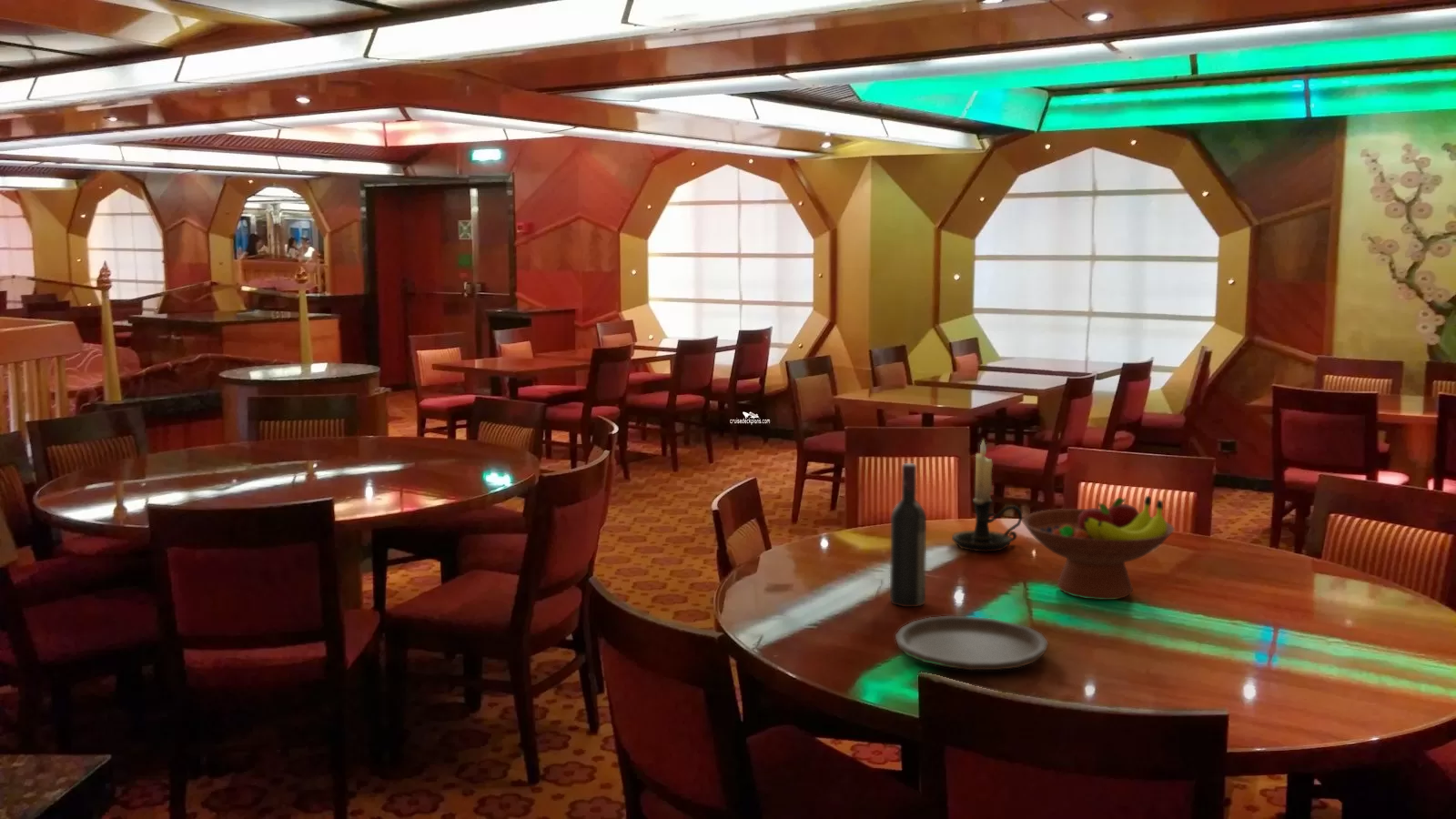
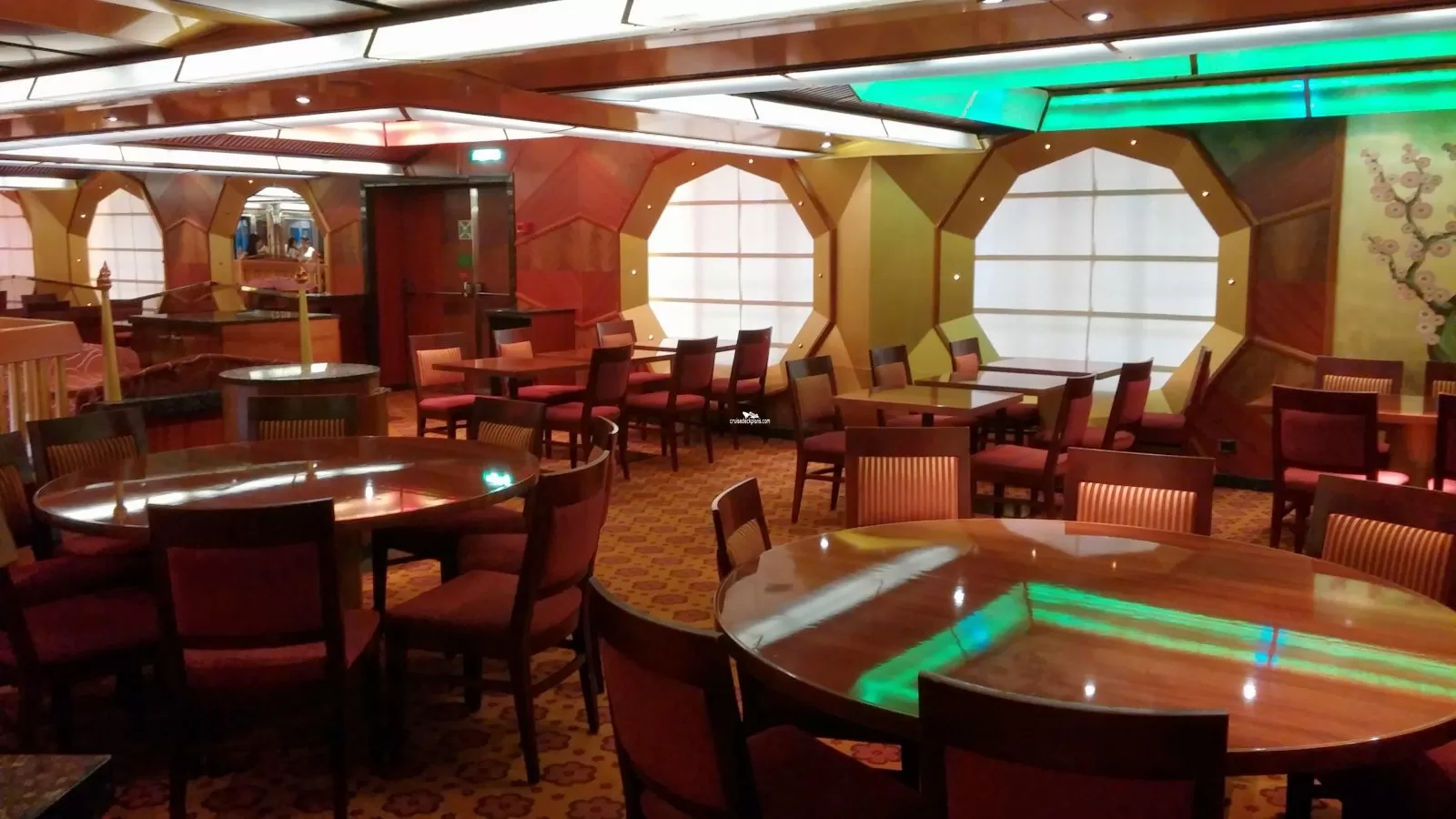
- fruit bowl (1096, 544)
- wine bottle (908, 533)
- plate (970, 643)
- candle holder (990, 491)
